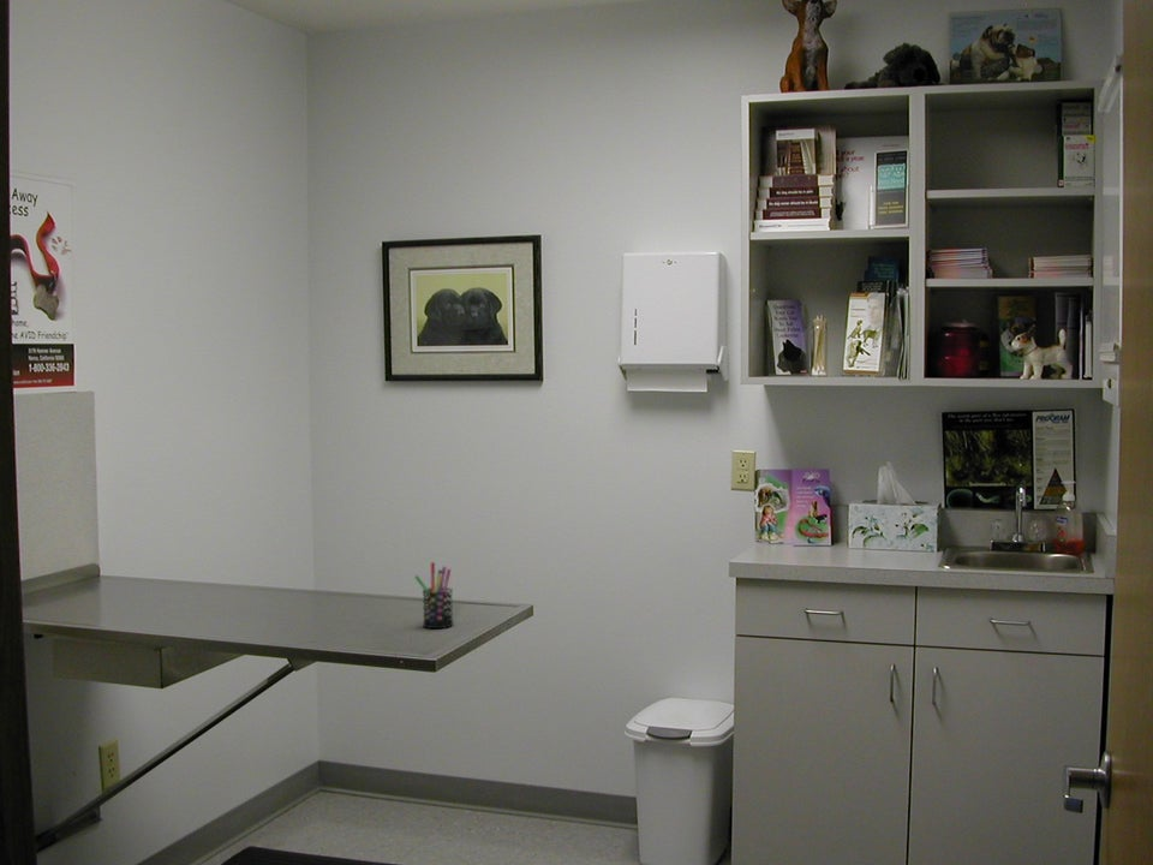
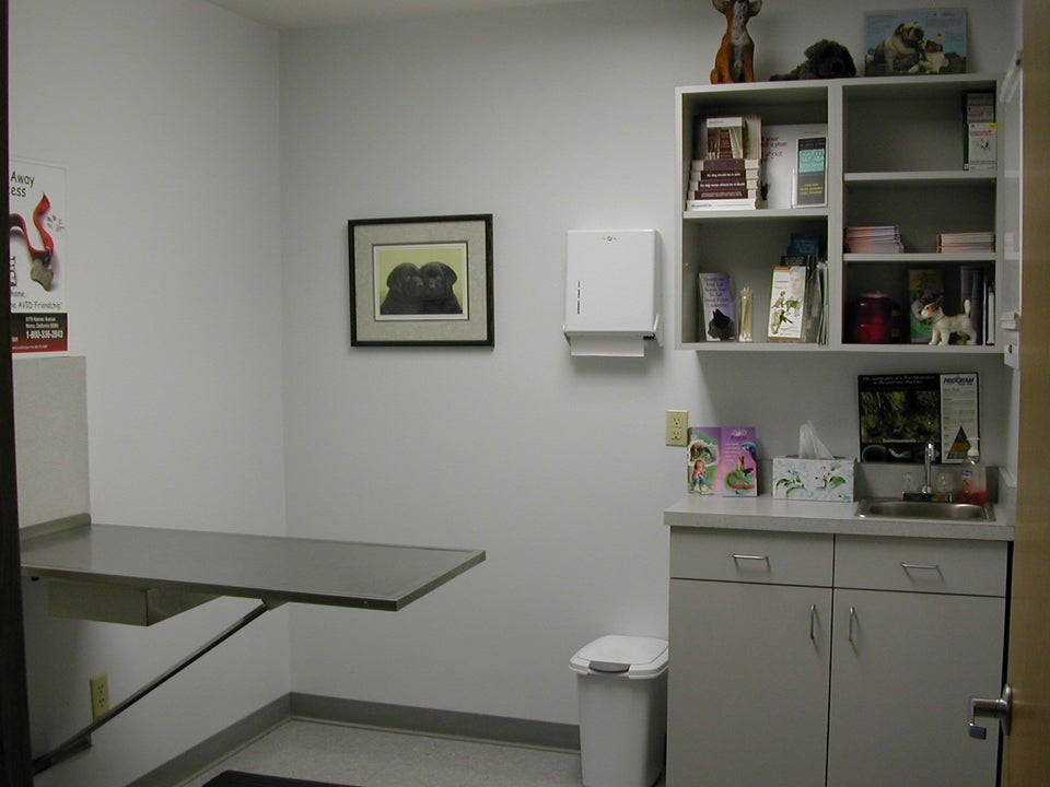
- pen holder (434, 595)
